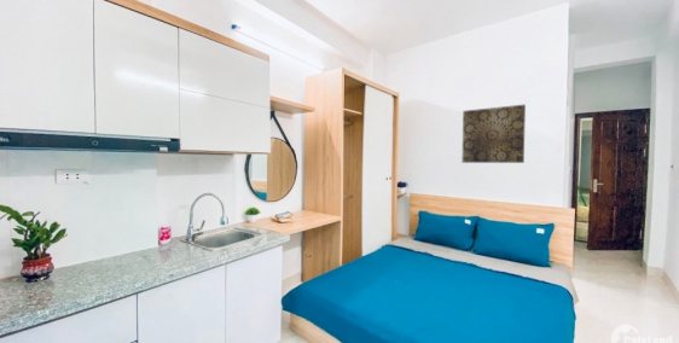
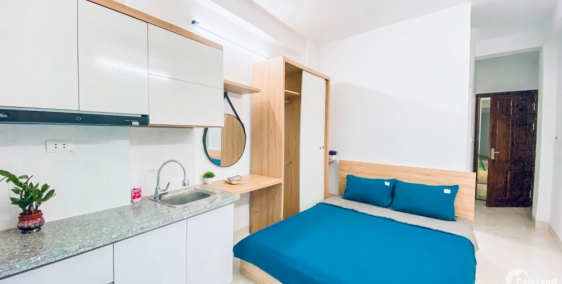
- wall art (492, 135)
